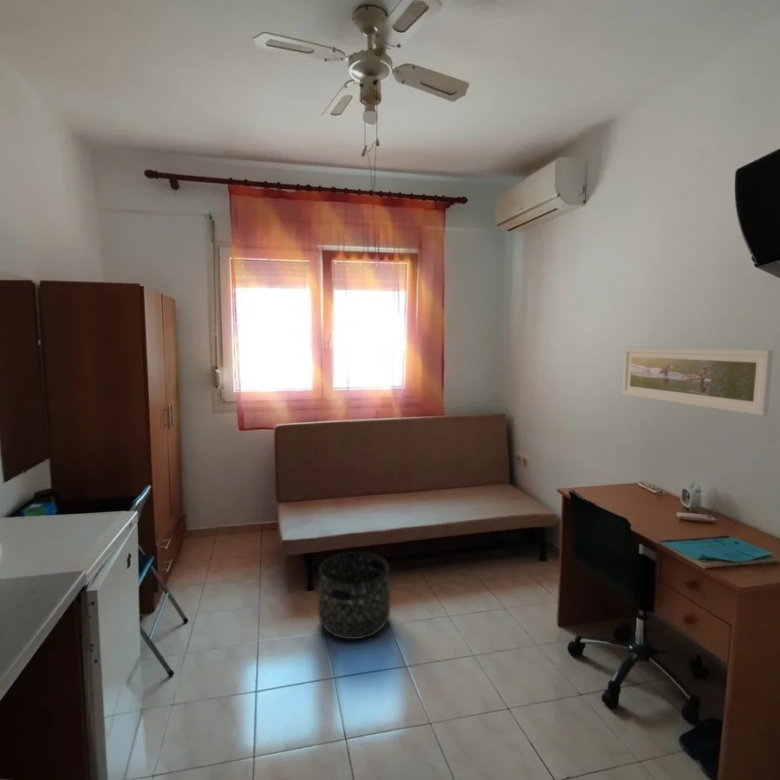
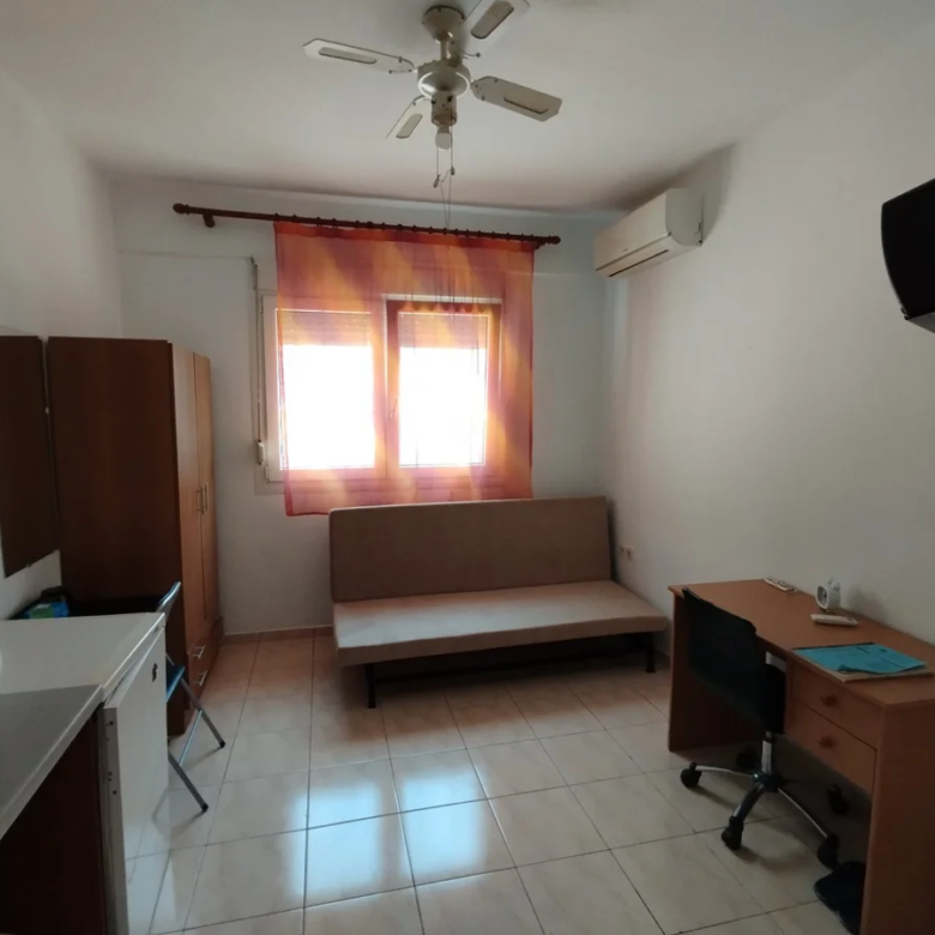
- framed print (684, 376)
- basket (354, 595)
